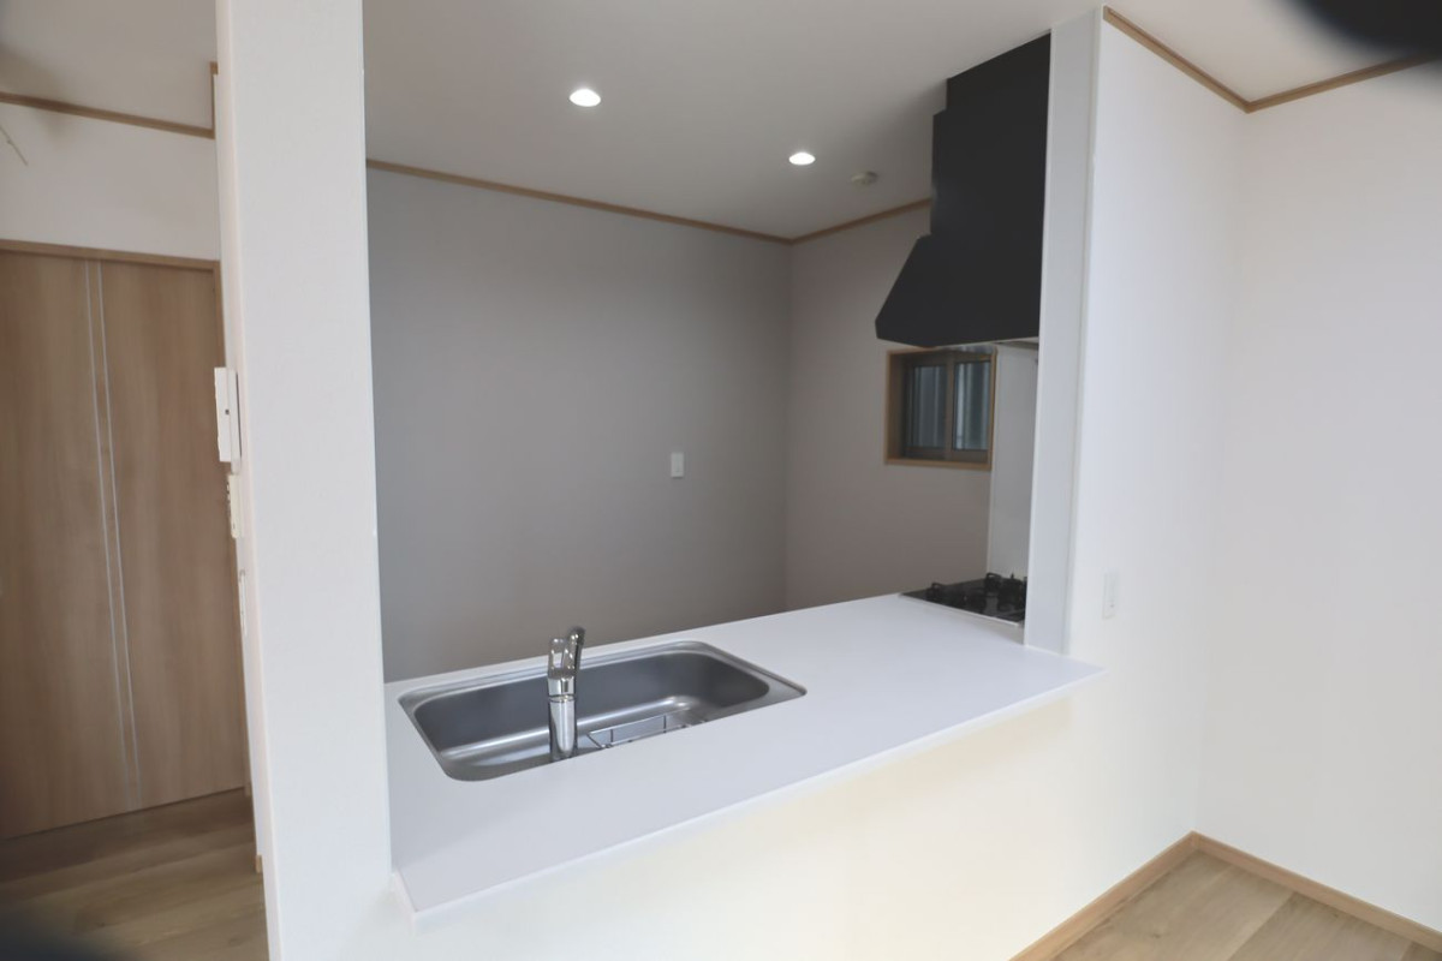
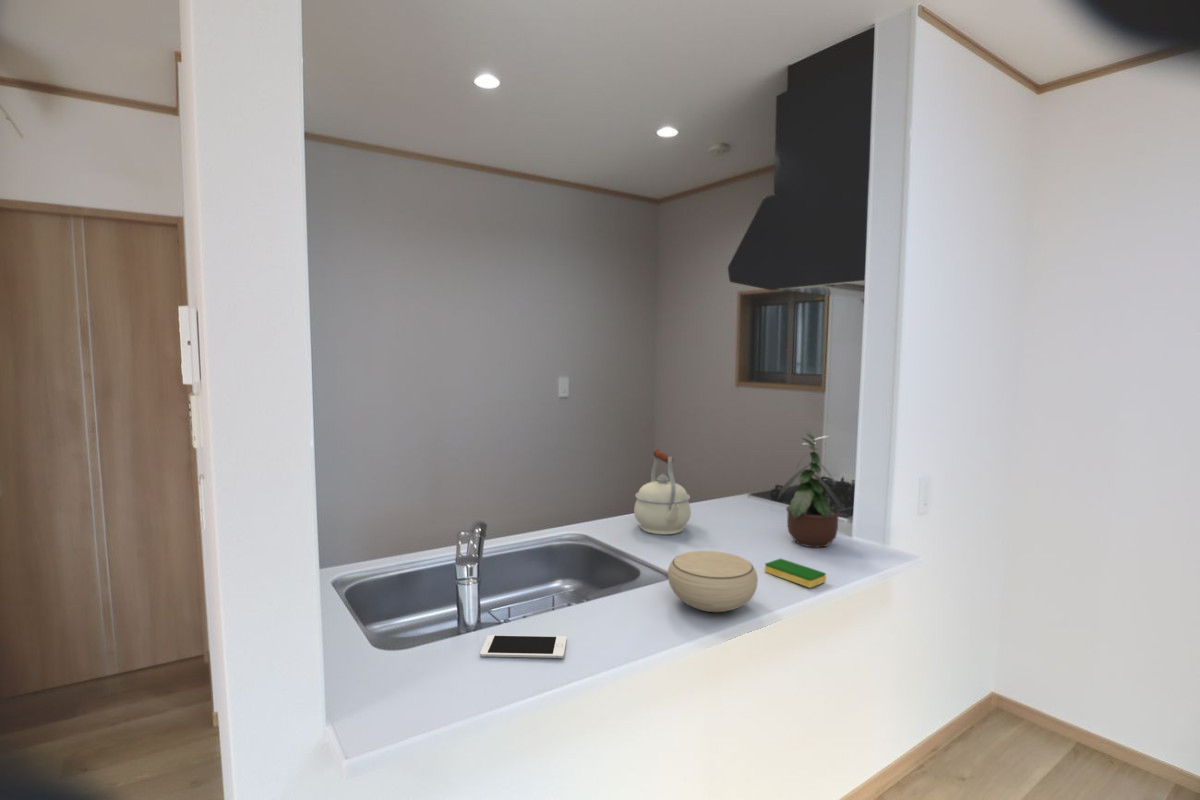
+ potted plant (810, 485)
+ cell phone (524, 646)
+ dish sponge (794, 572)
+ bowl (711, 584)
+ kettle (664, 491)
